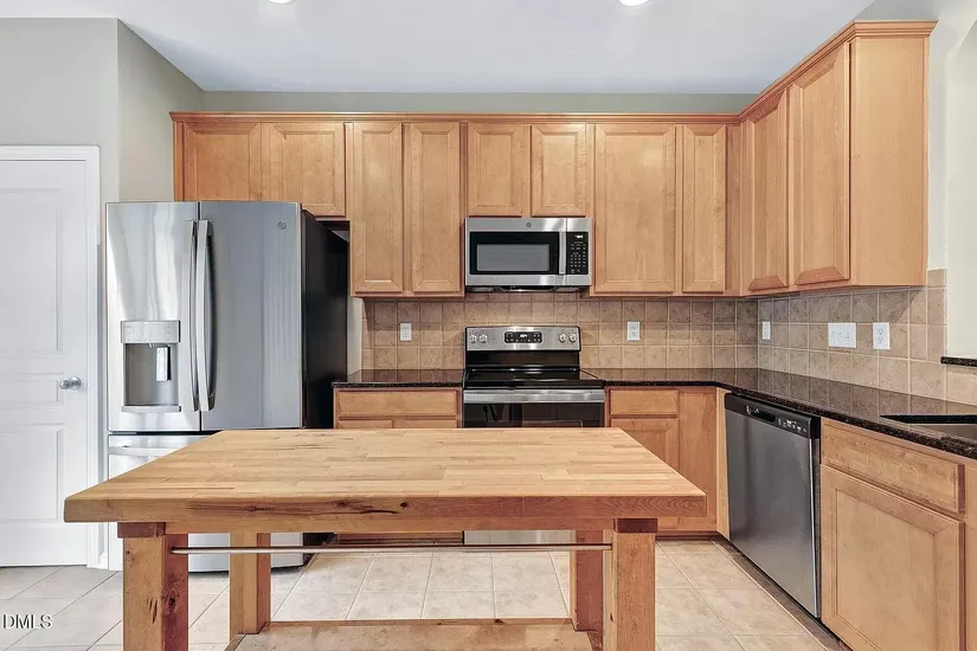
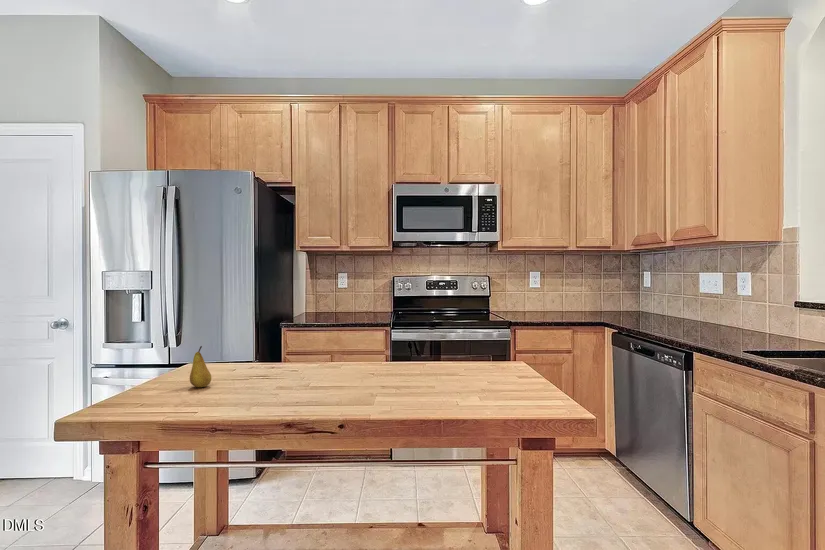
+ fruit (200, 366)
